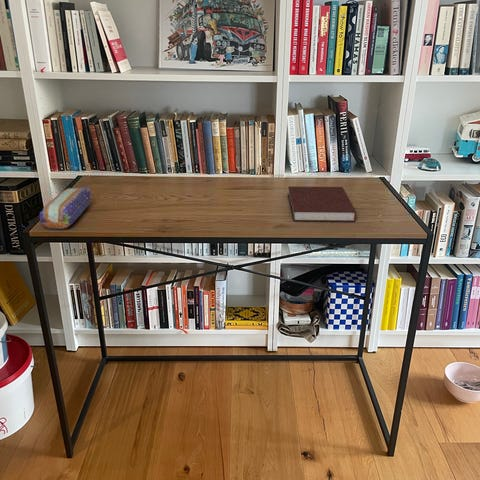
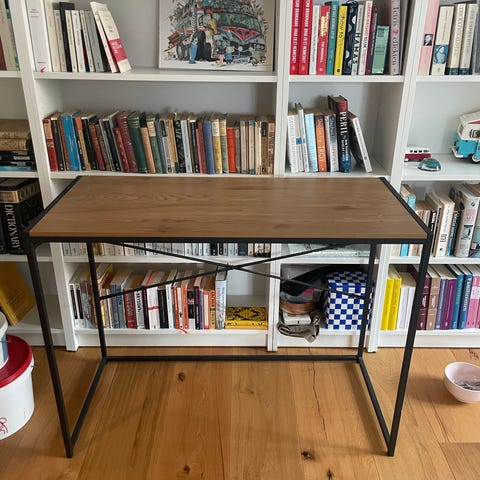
- pencil case (65, 206)
- notebook (319, 202)
